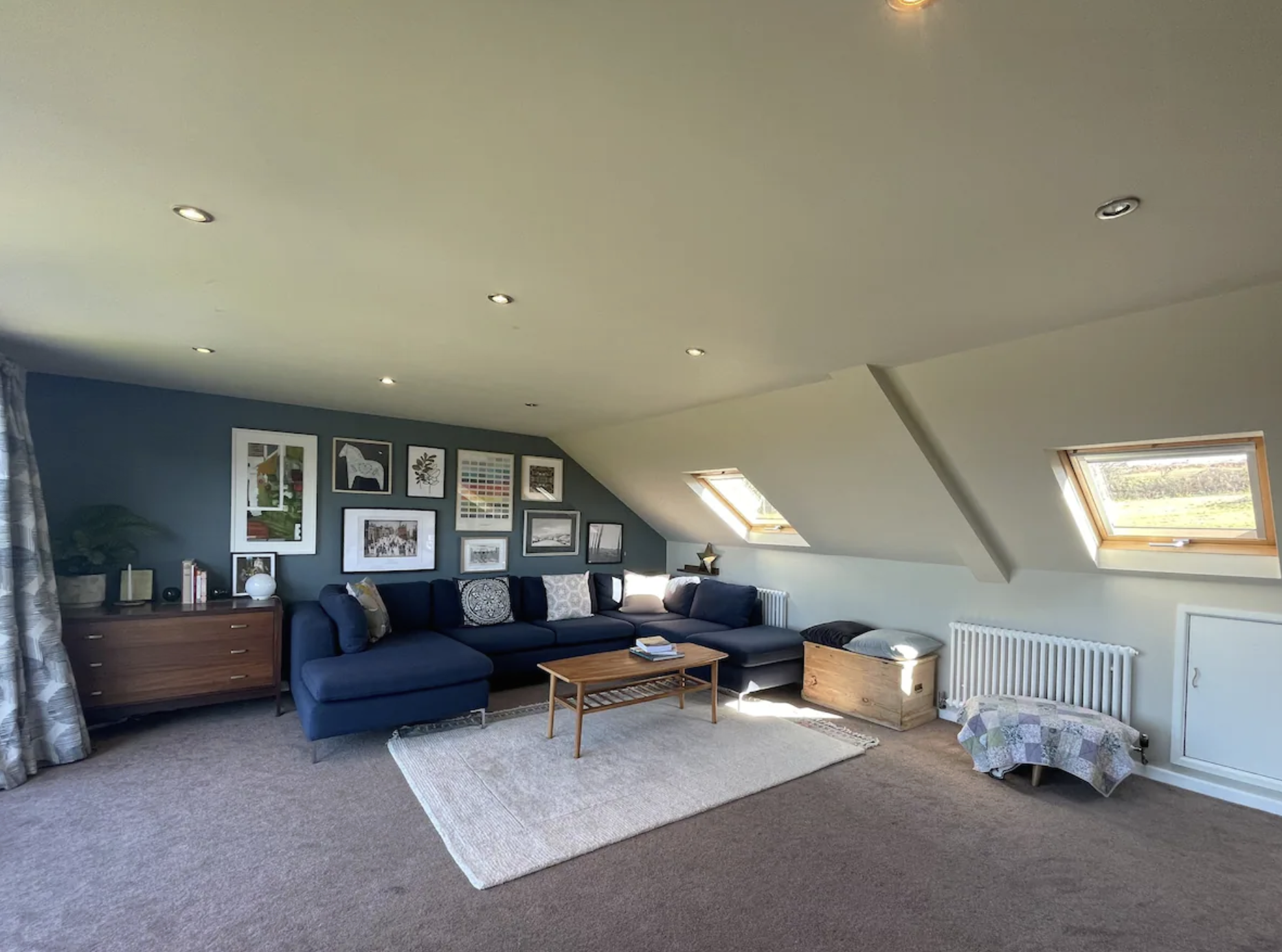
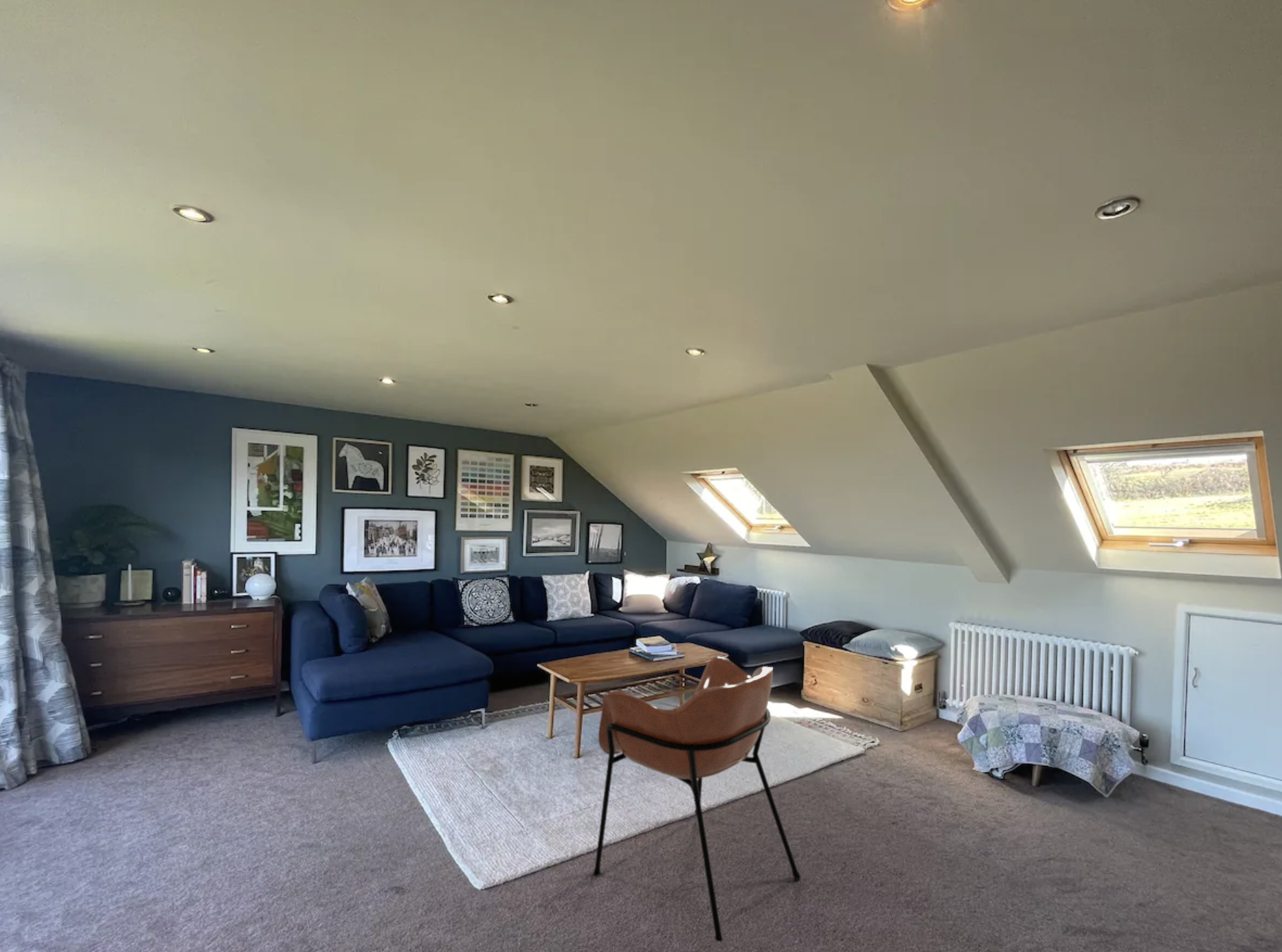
+ armchair (697, 765)
